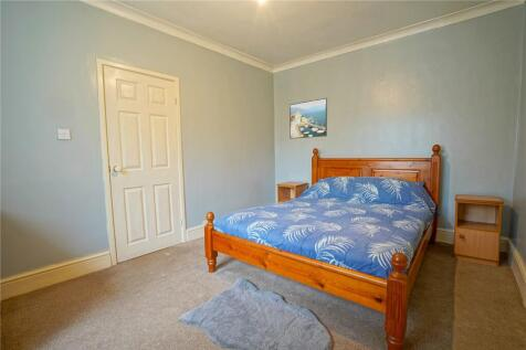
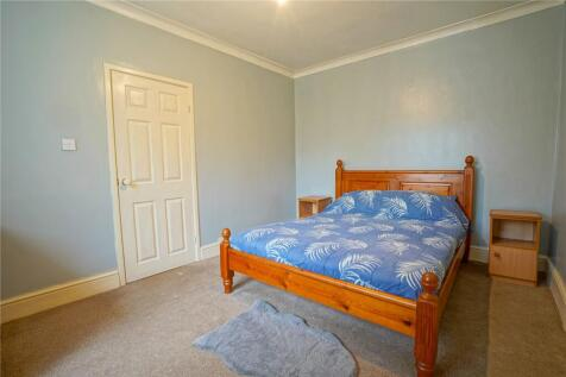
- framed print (307, 119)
